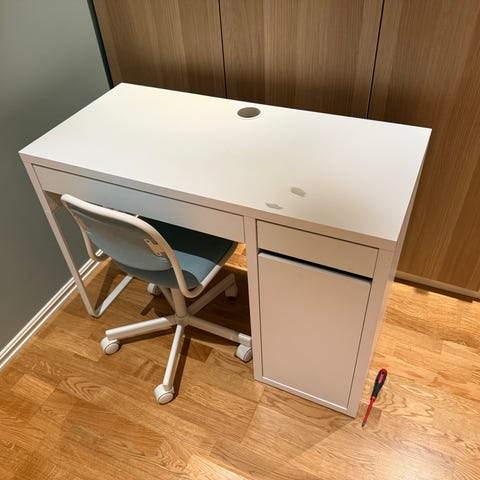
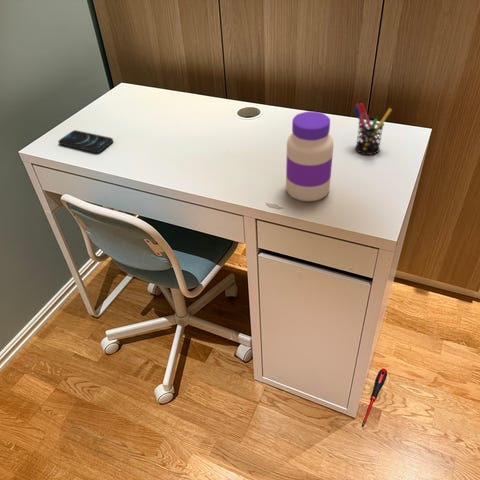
+ jar (309, 156)
+ pen holder (369, 128)
+ smartphone (85, 141)
